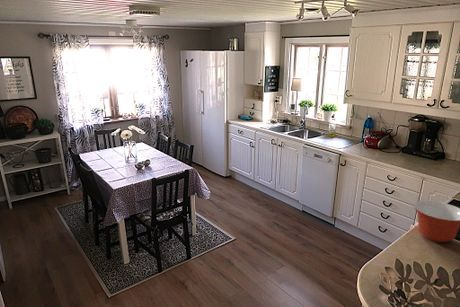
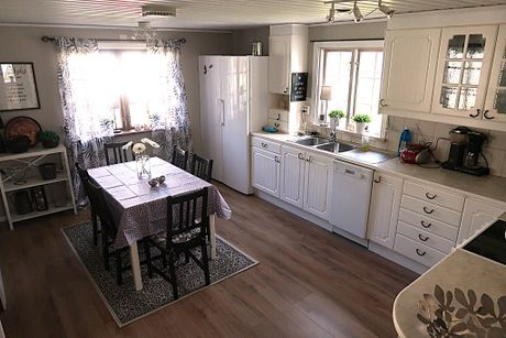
- mixing bowl (437, 223)
